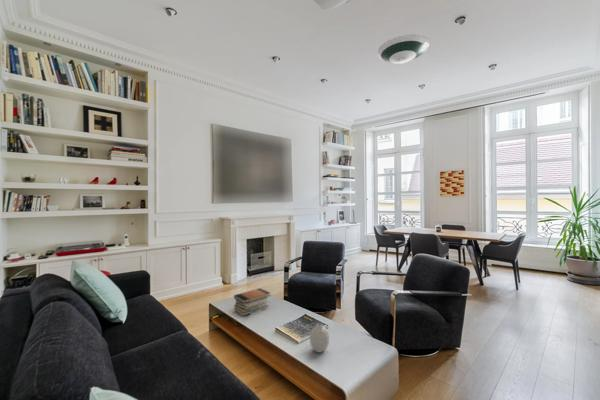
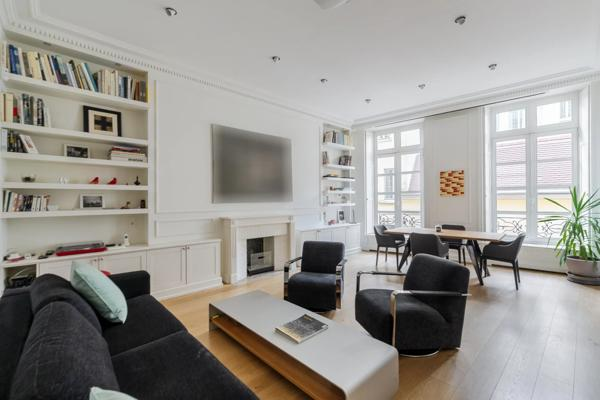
- vase (319, 337)
- book stack (252, 301)
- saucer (402, 55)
